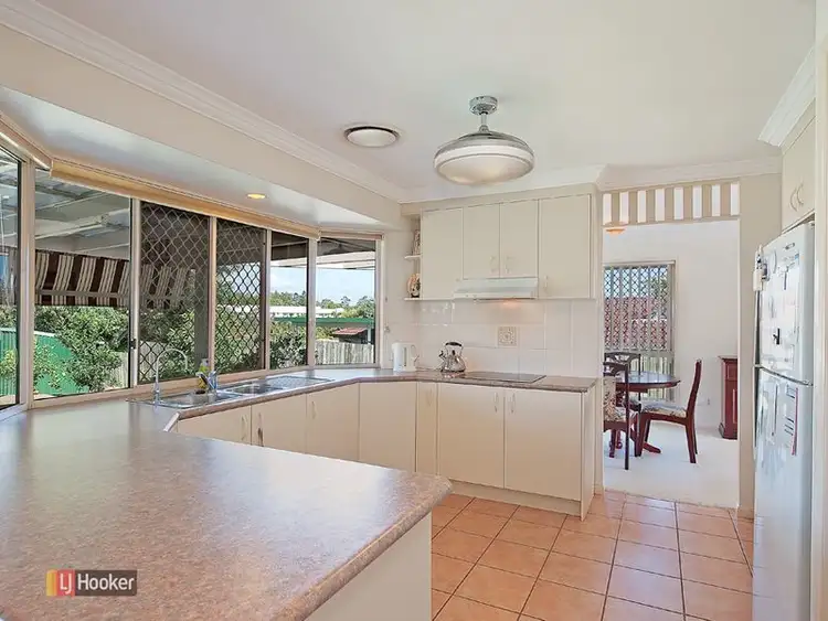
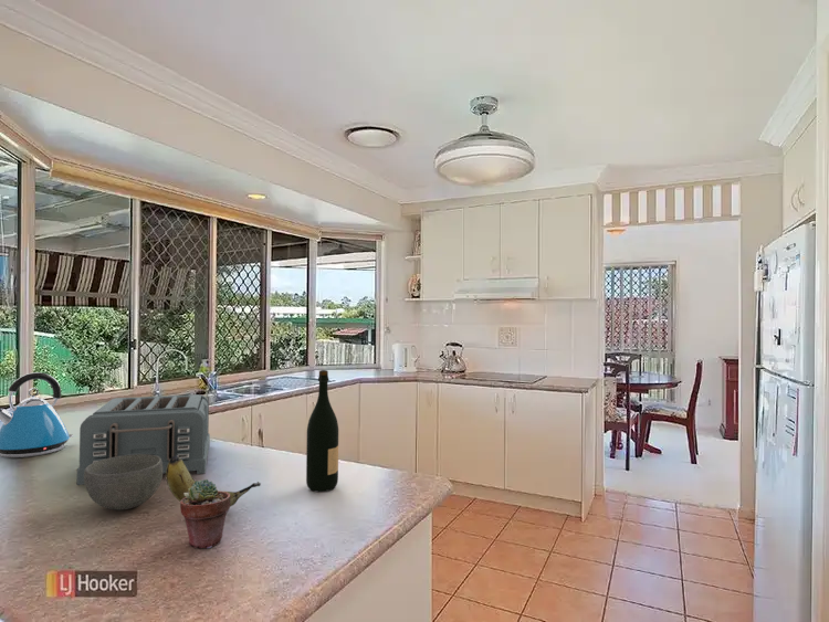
+ bowl (124, 484)
+ fruit (218, 491)
+ toaster (150, 433)
+ wine bottle (323, 428)
+ kettle (35, 411)
+ potted succulent (204, 510)
